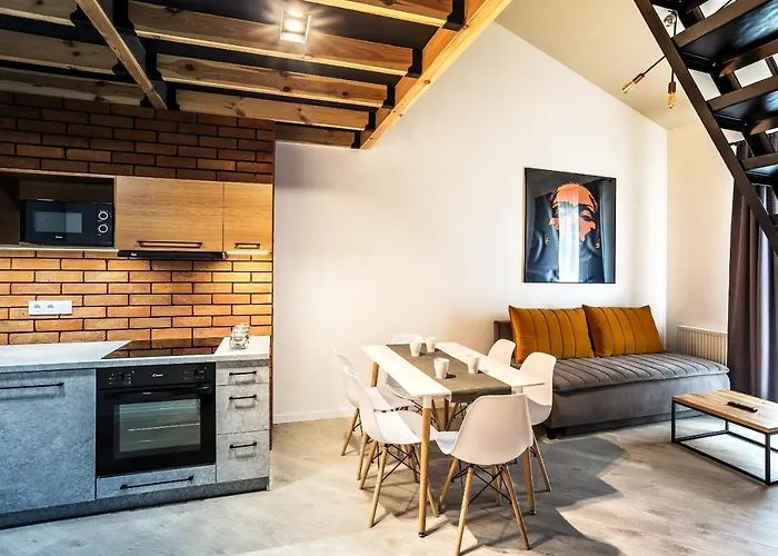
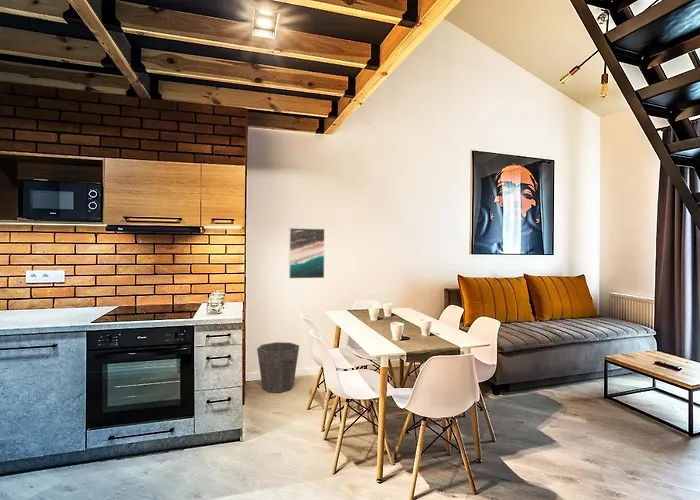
+ waste bin (278, 367)
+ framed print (307, 253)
